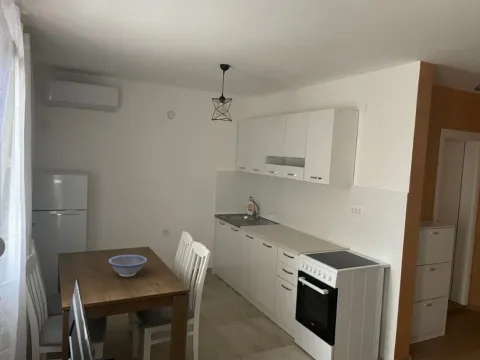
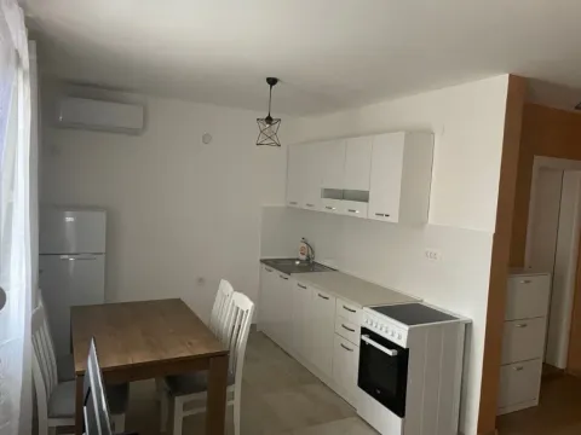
- decorative bowl (127, 267)
